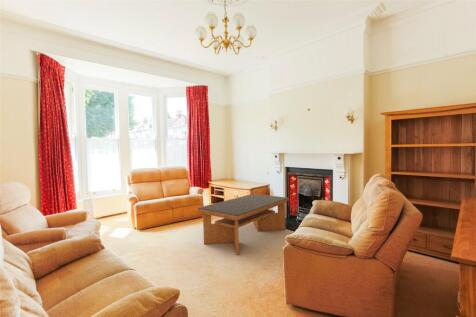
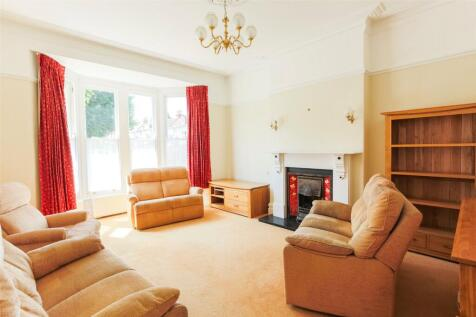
- coffee table (247, 219)
